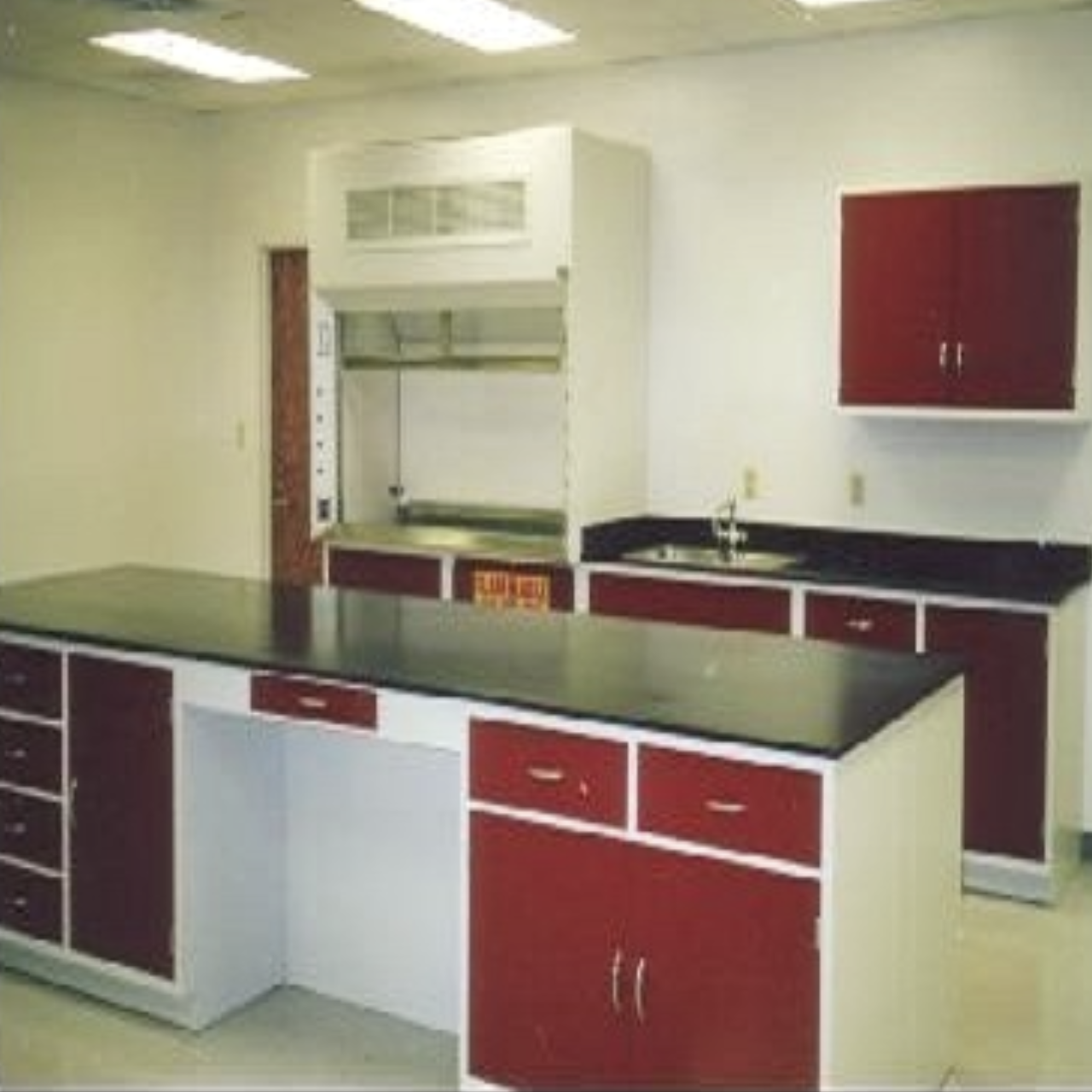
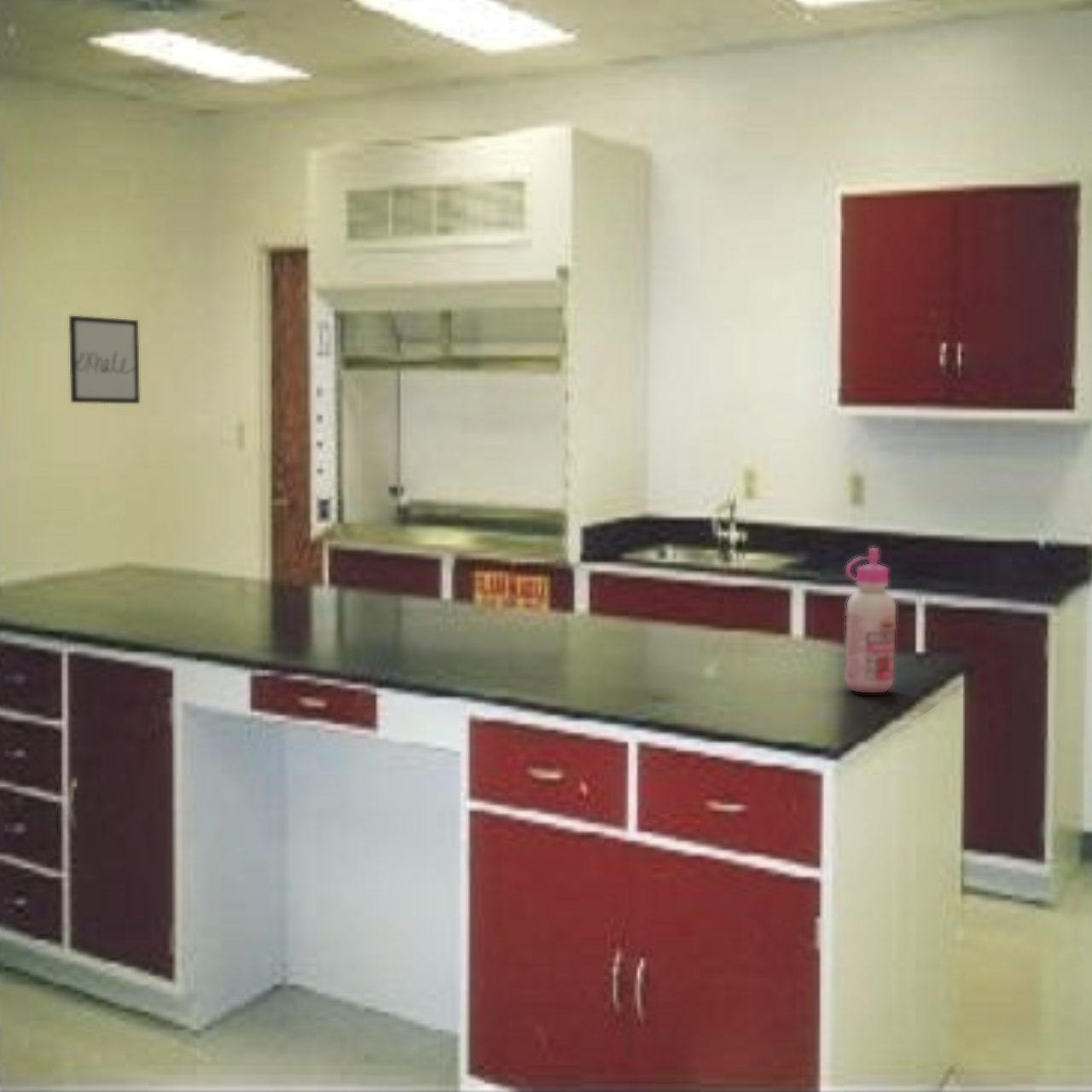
+ wall art (105, 360)
+ glue bottle (869, 619)
